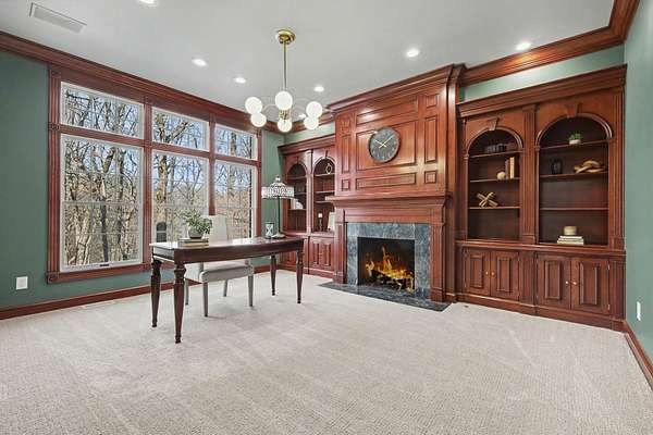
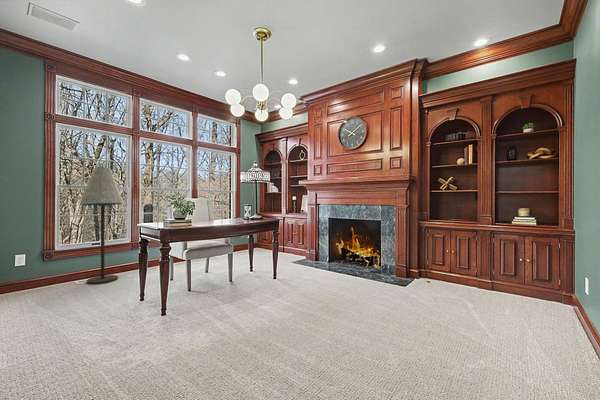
+ floor lamp (102, 223)
